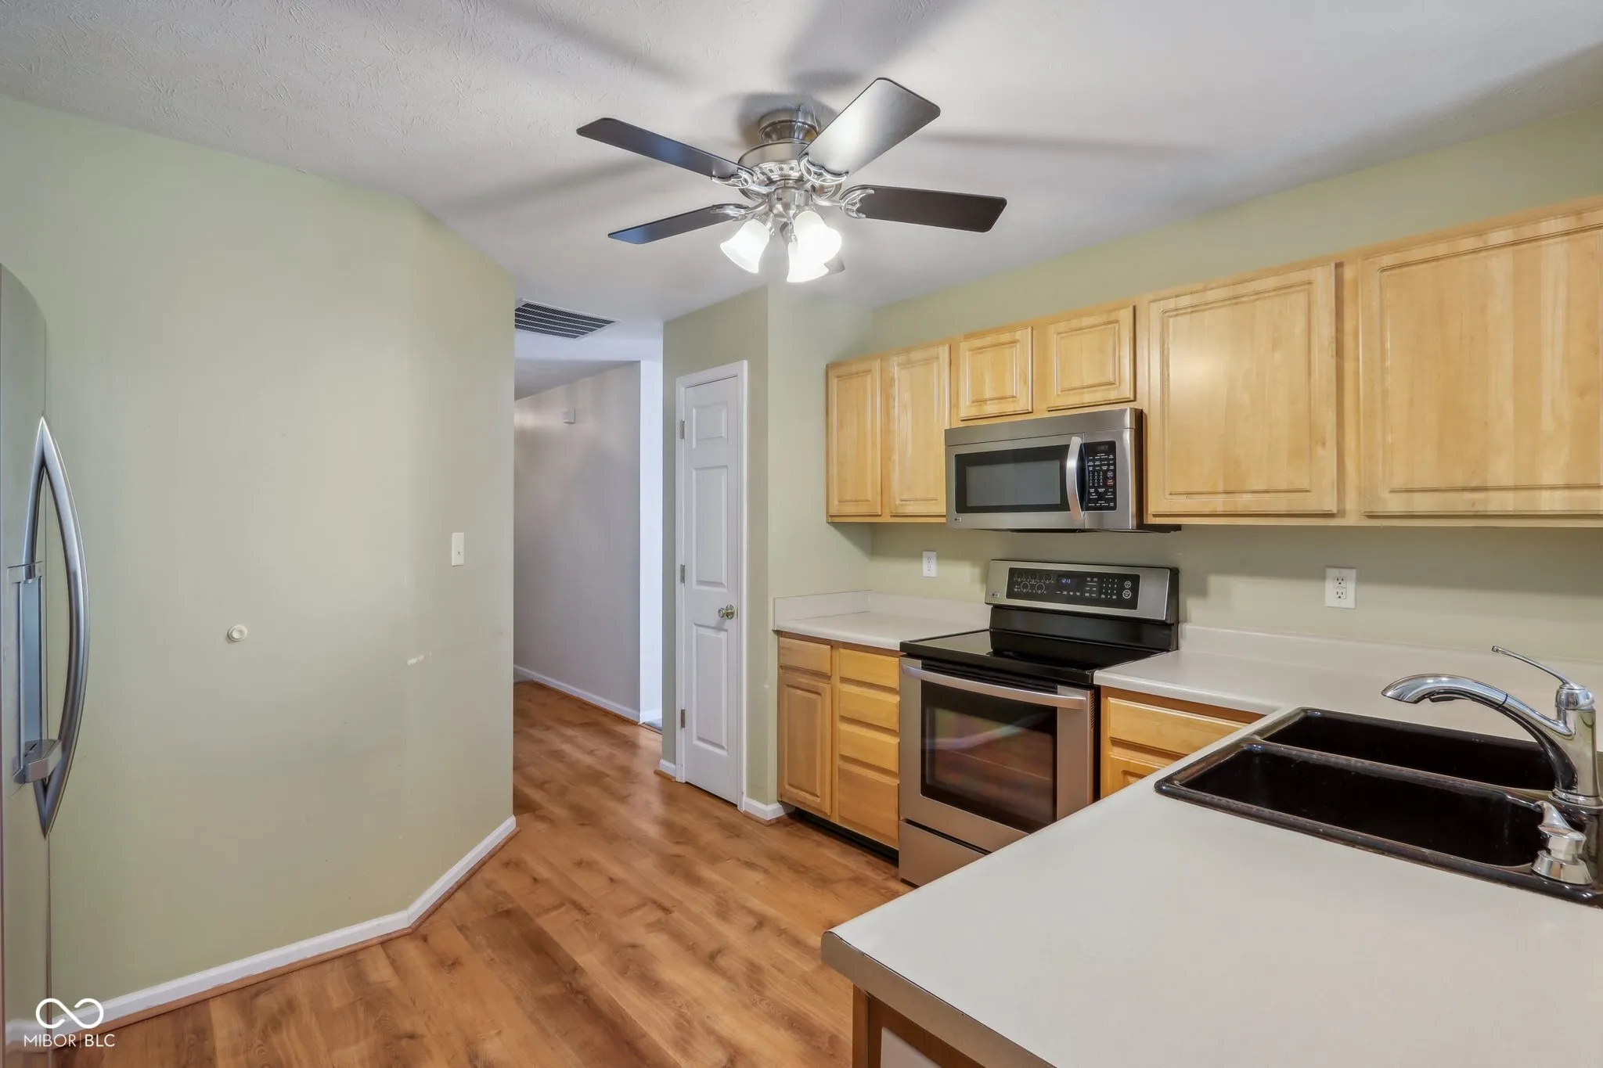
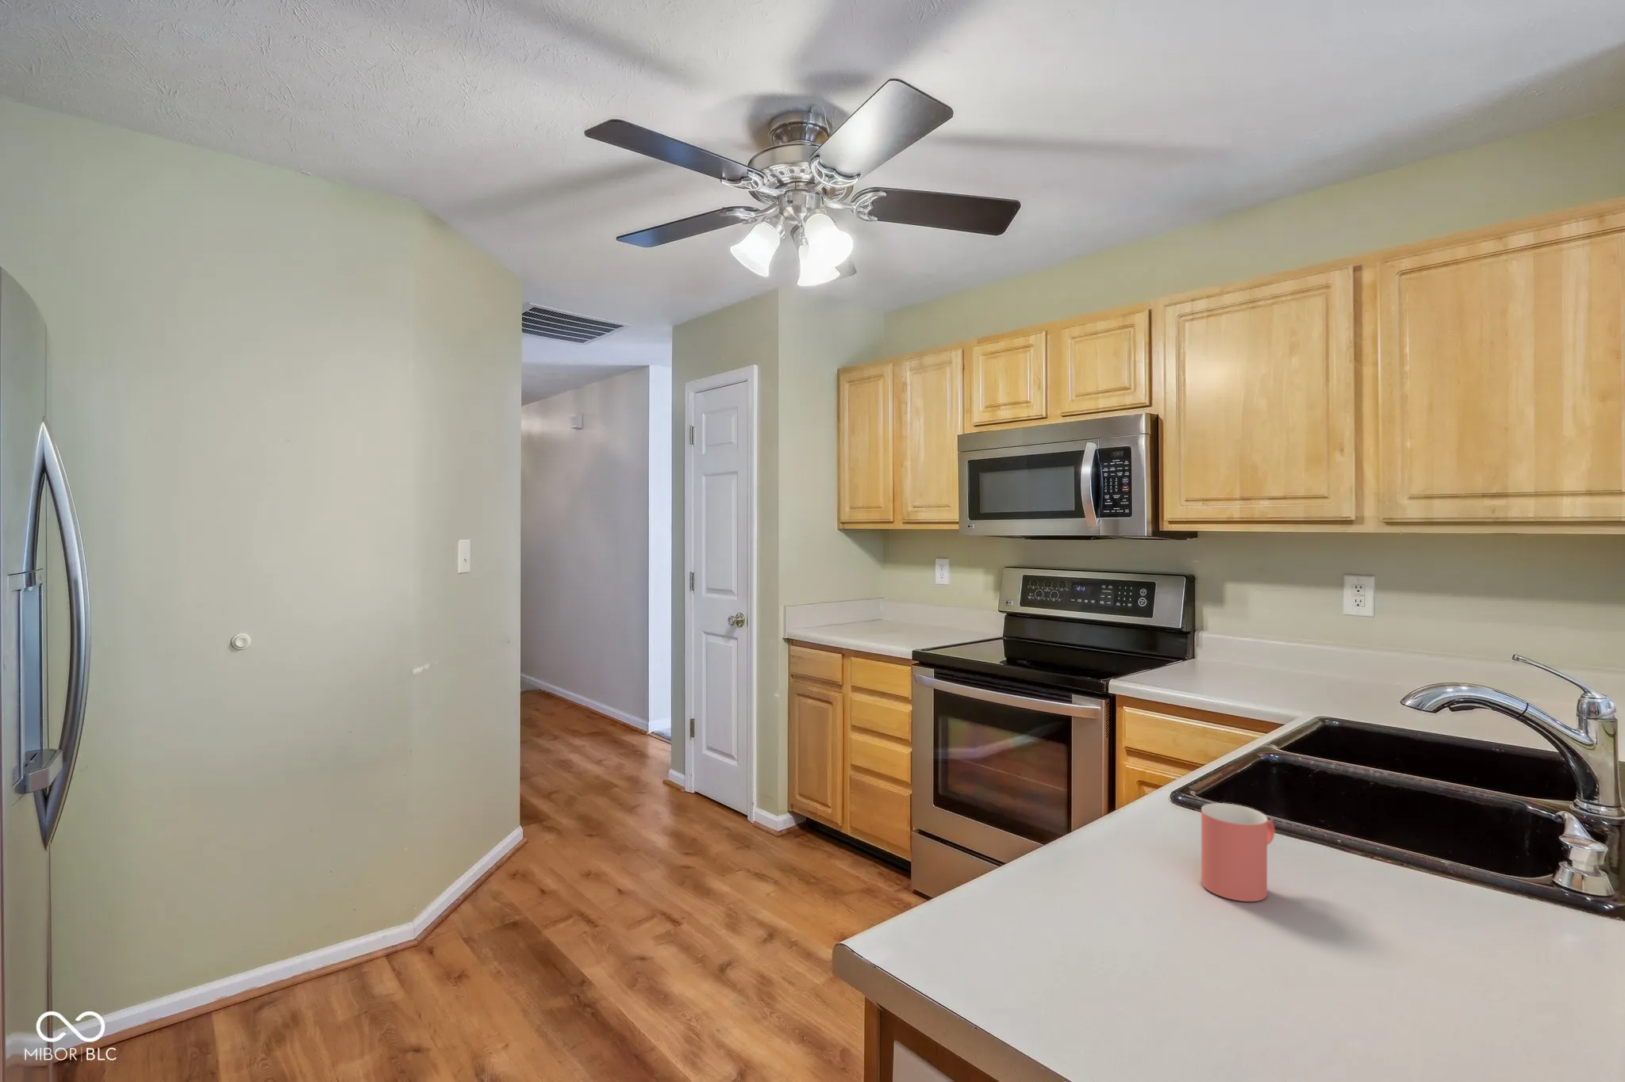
+ cup (1242, 848)
